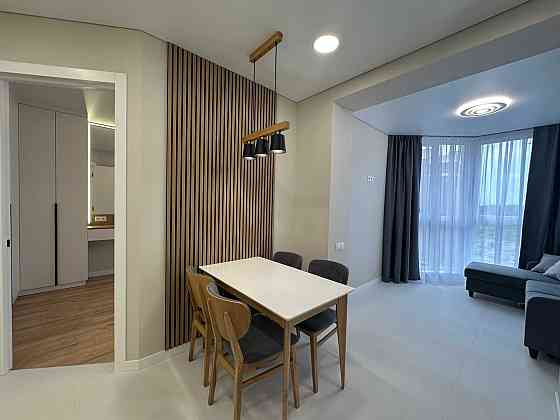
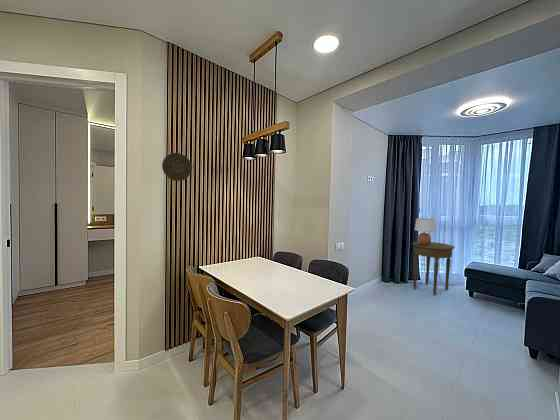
+ side table (429, 266)
+ lamp (424, 231)
+ decorative plate (177, 166)
